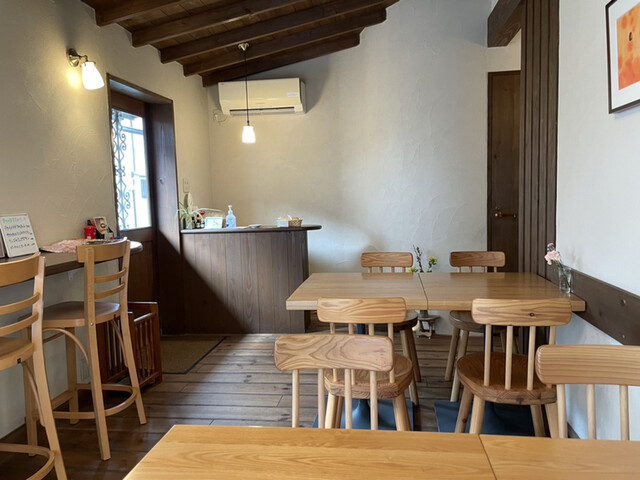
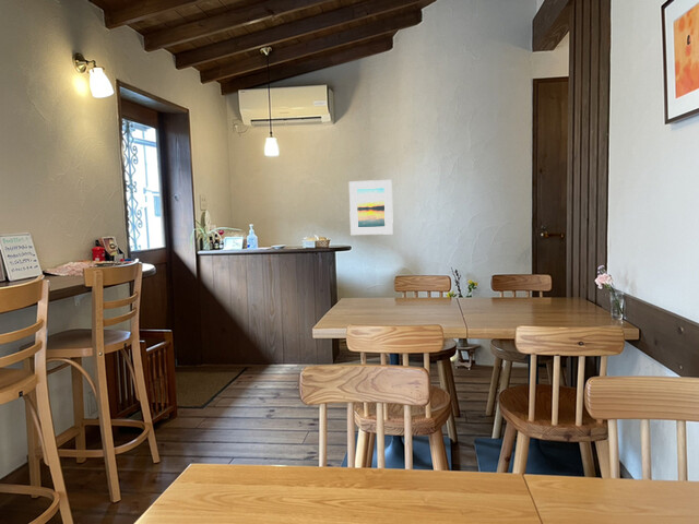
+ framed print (370, 207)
